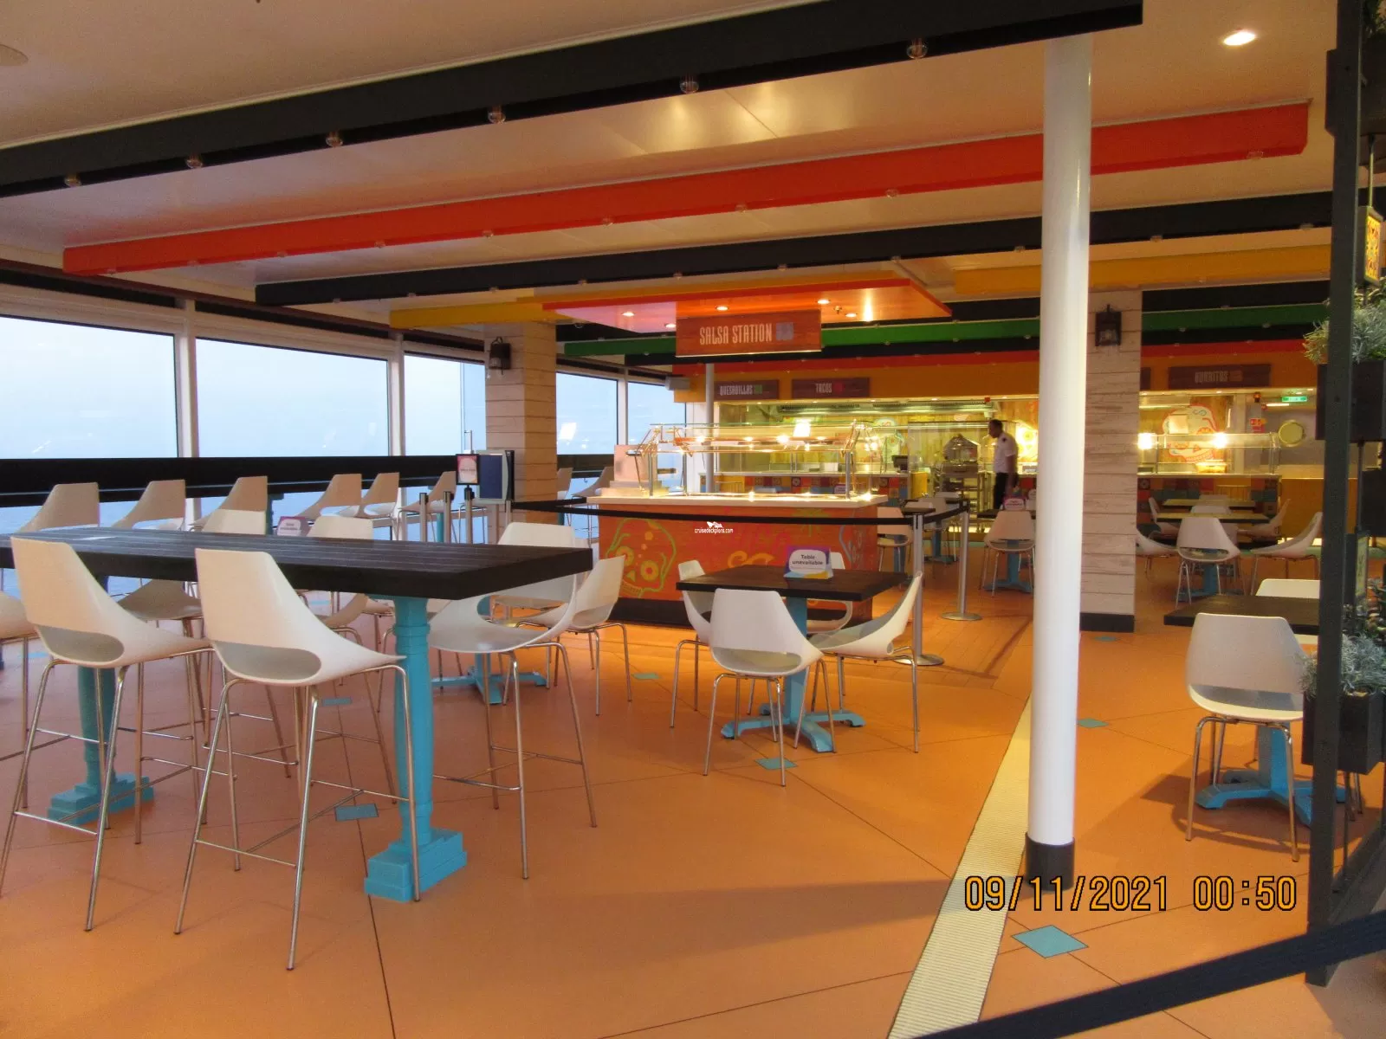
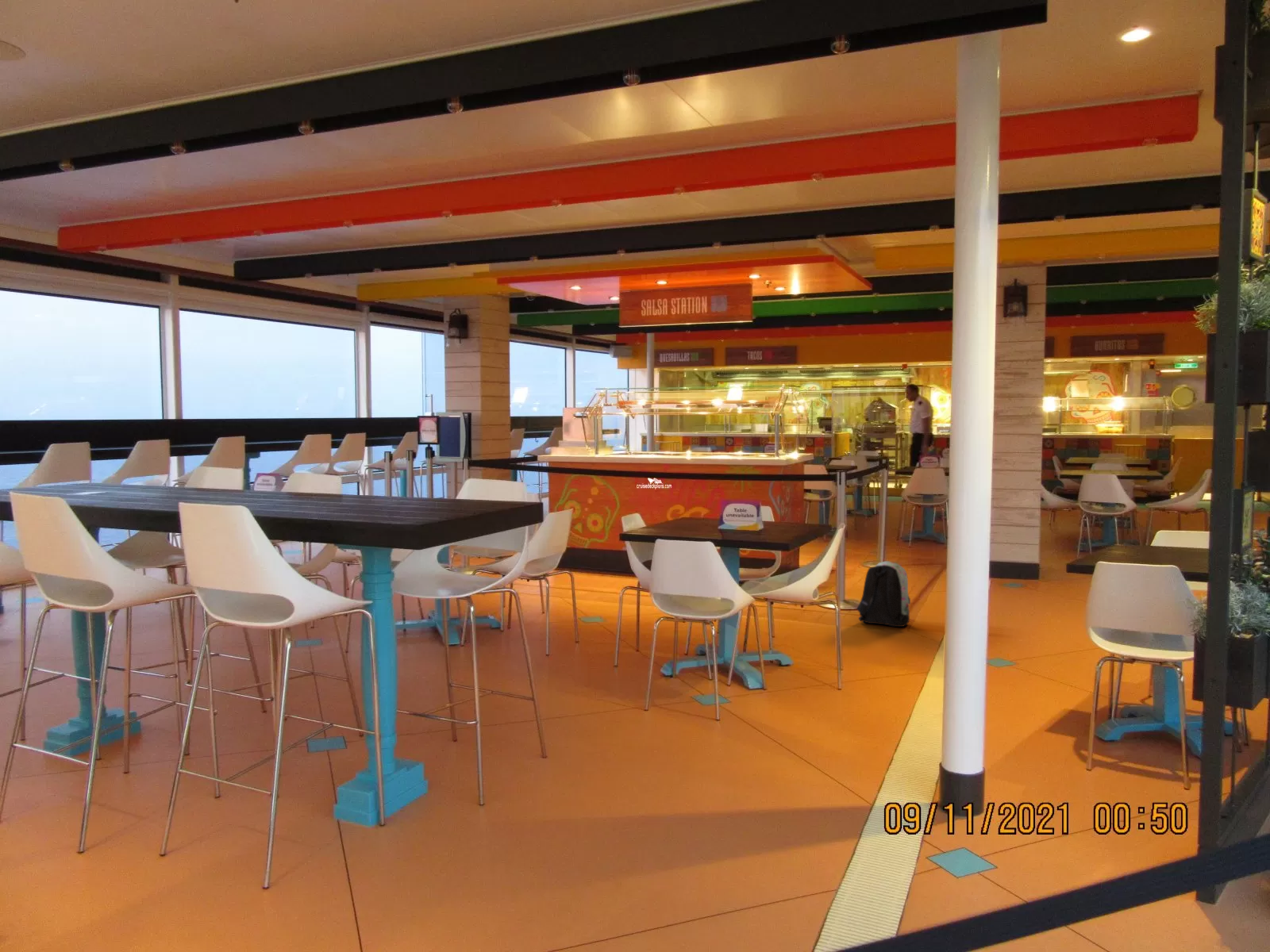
+ backpack (885, 592)
